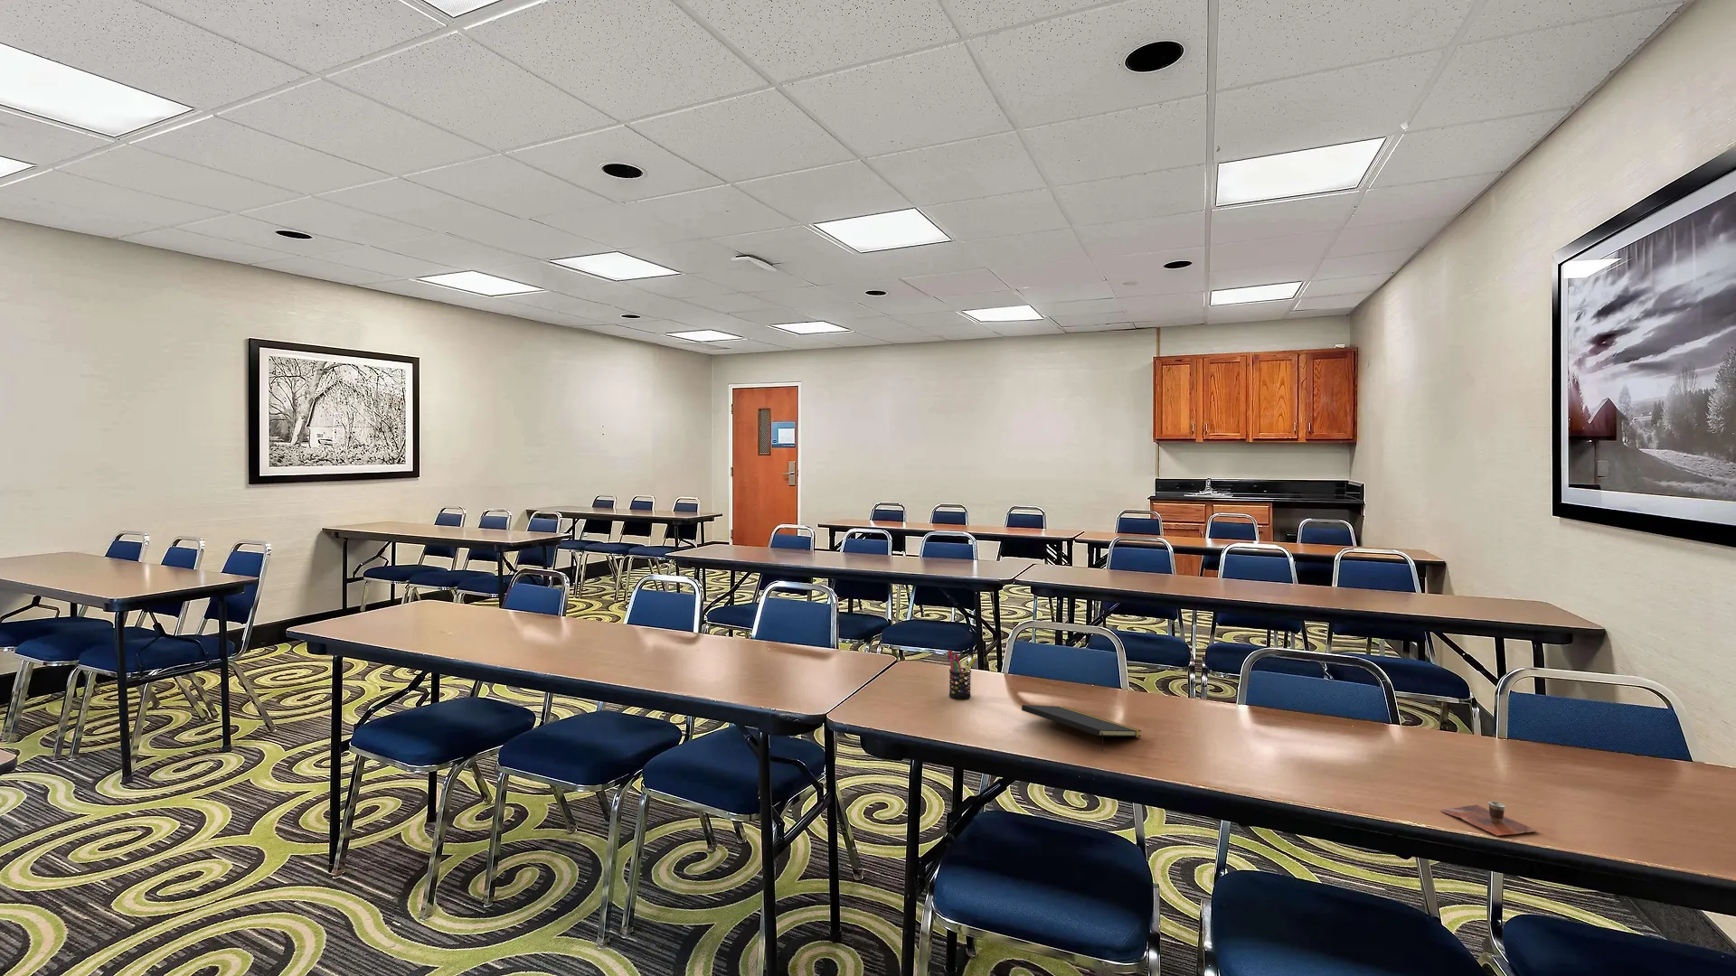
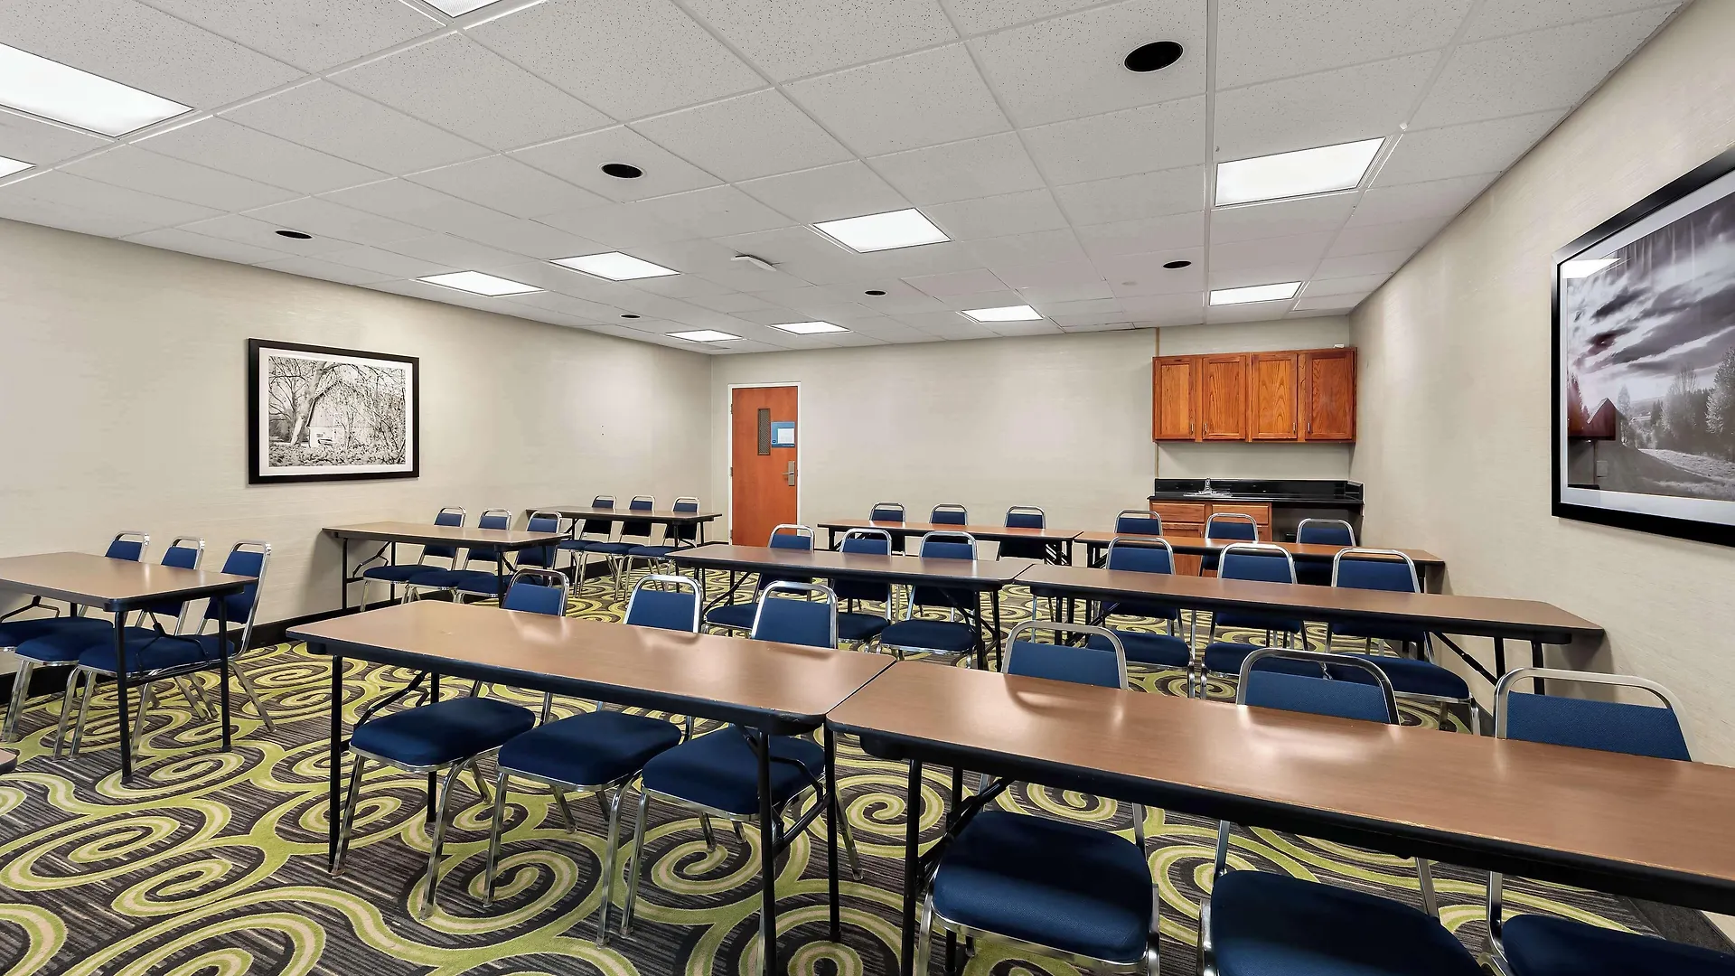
- cup (1487, 810)
- pen holder (957, 675)
- notepad (1079, 720)
